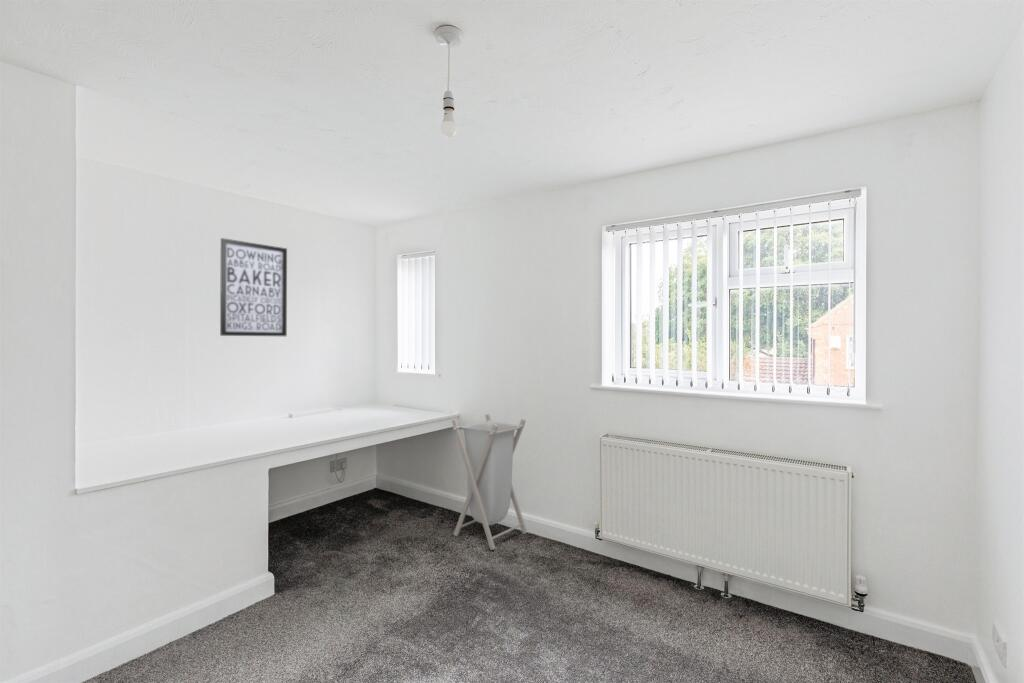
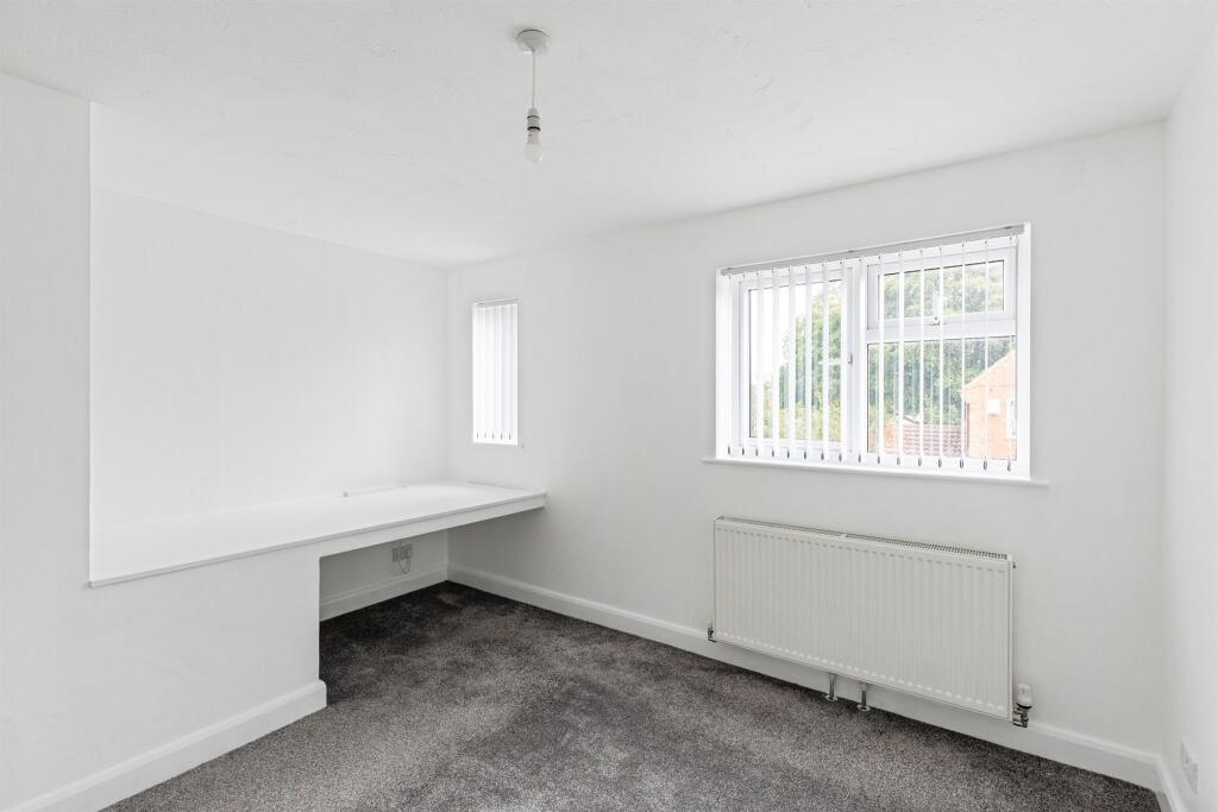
- wall art (255, 289)
- laundry hamper (489, 477)
